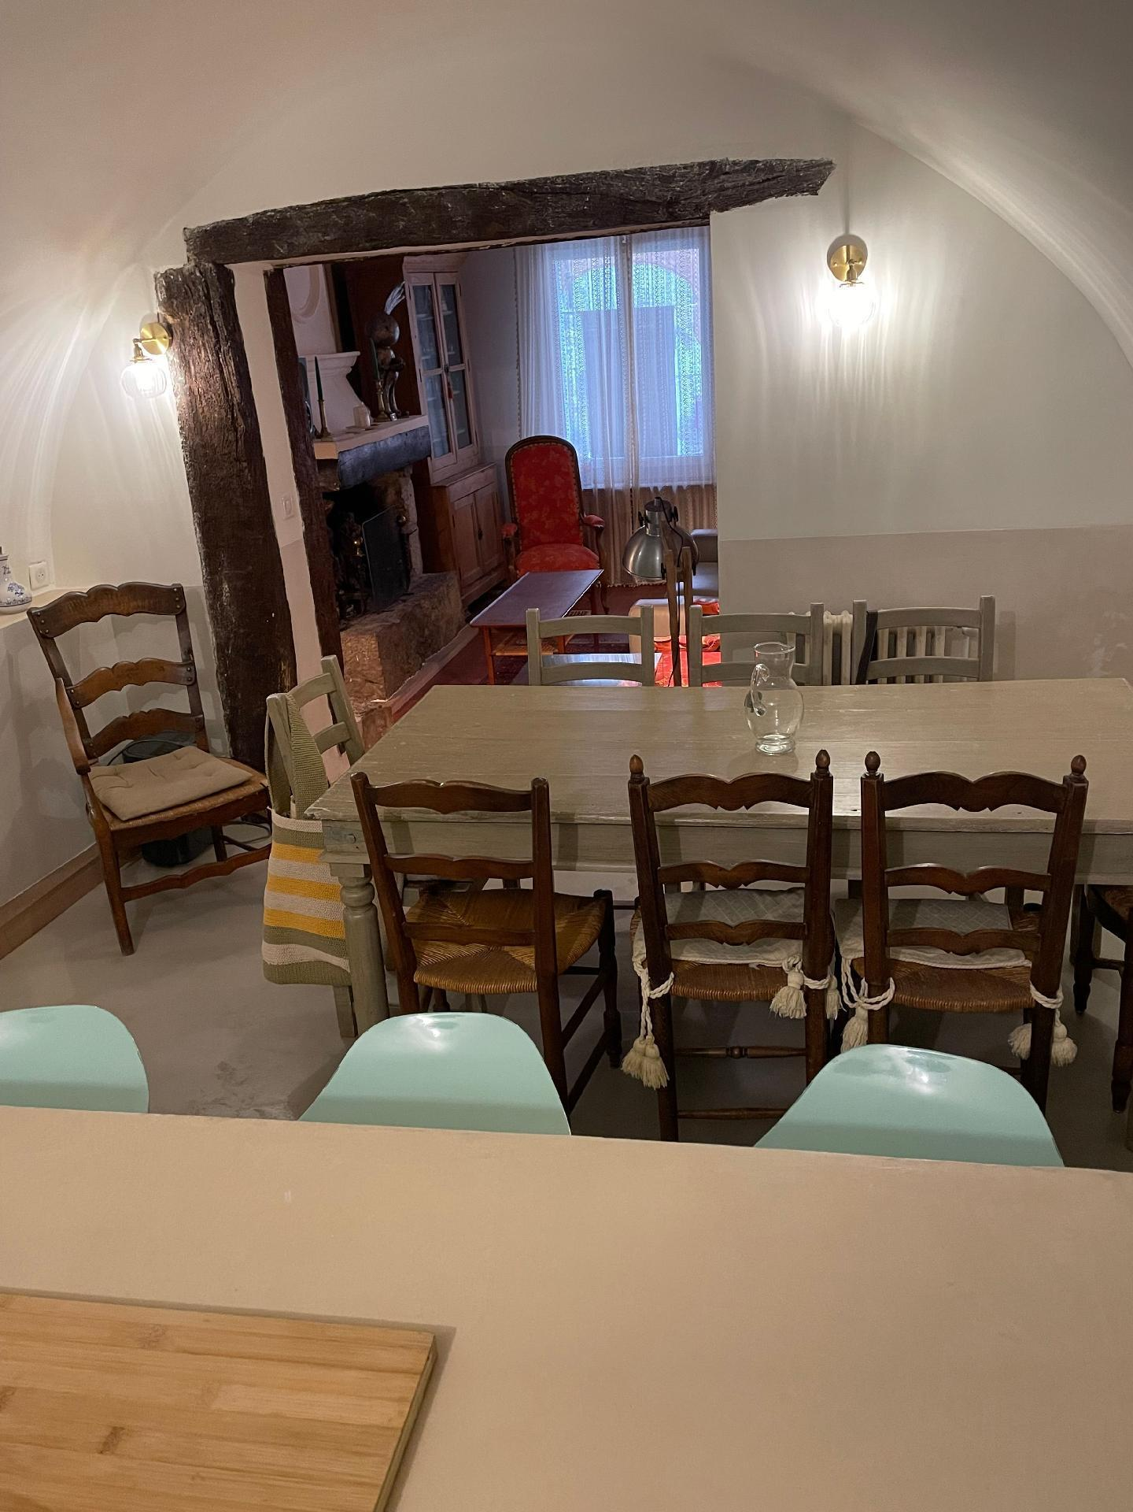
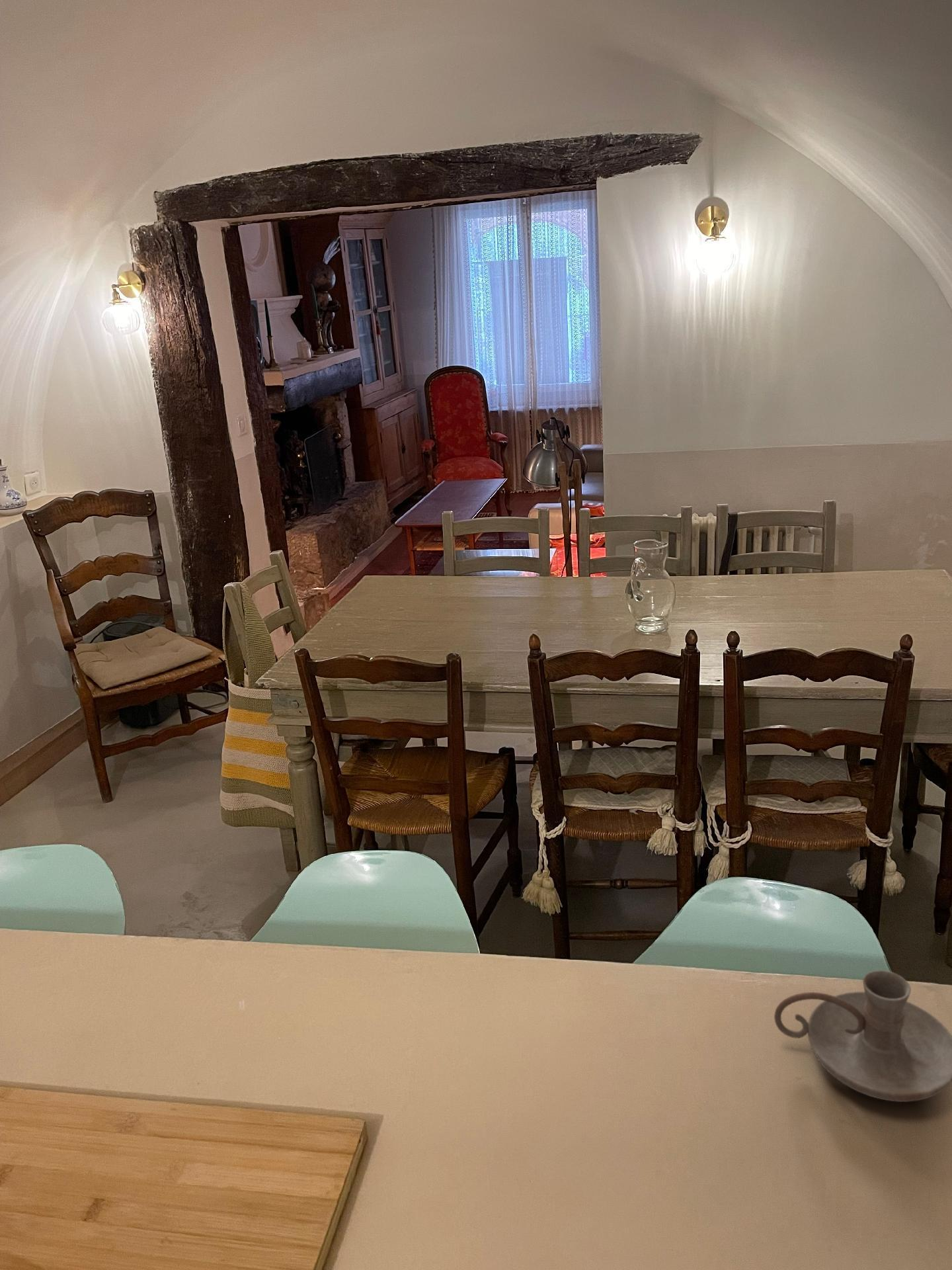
+ candle holder (865, 1021)
